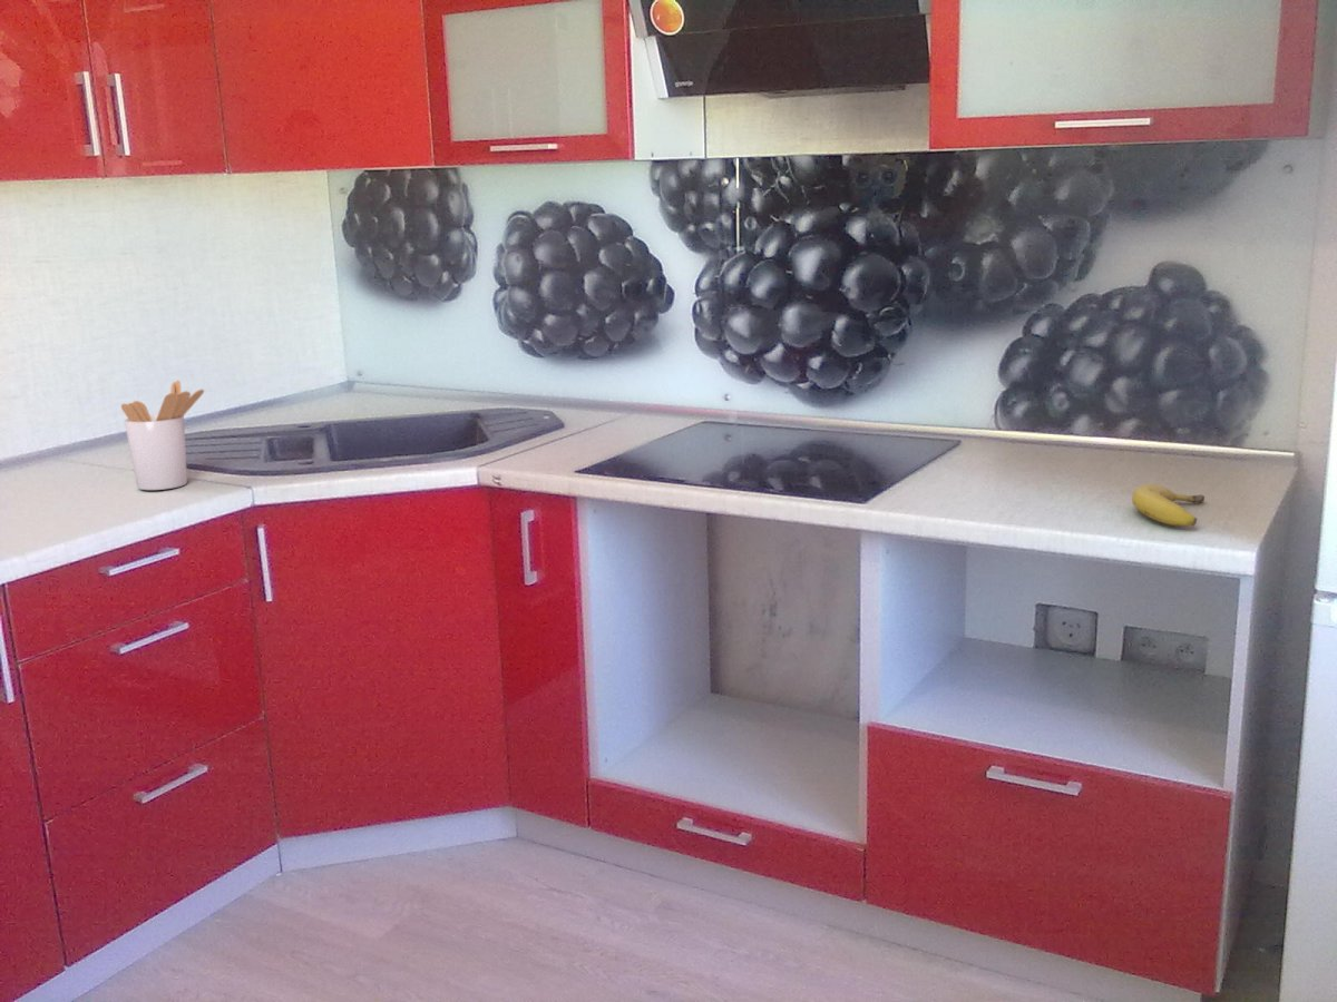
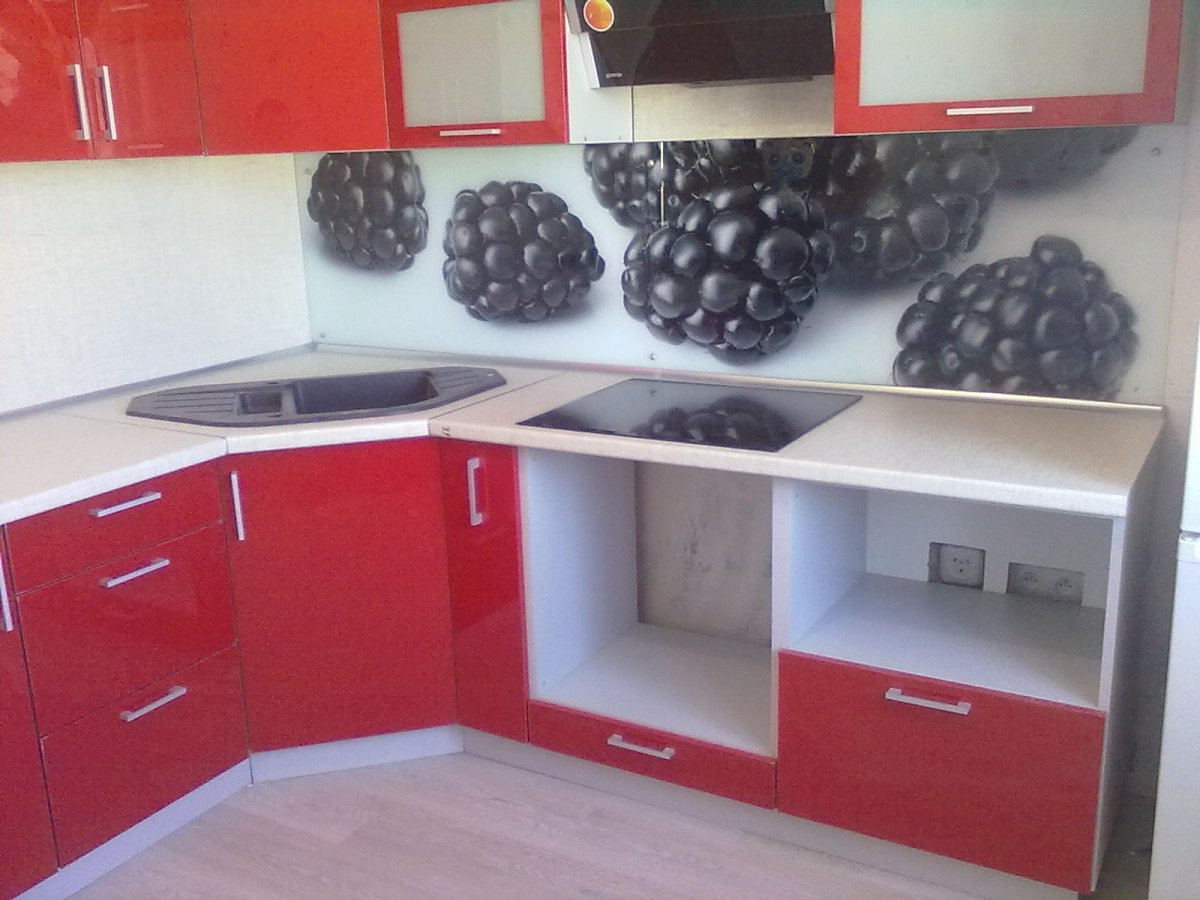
- utensil holder (166, 435)
- fruit (1168, 500)
